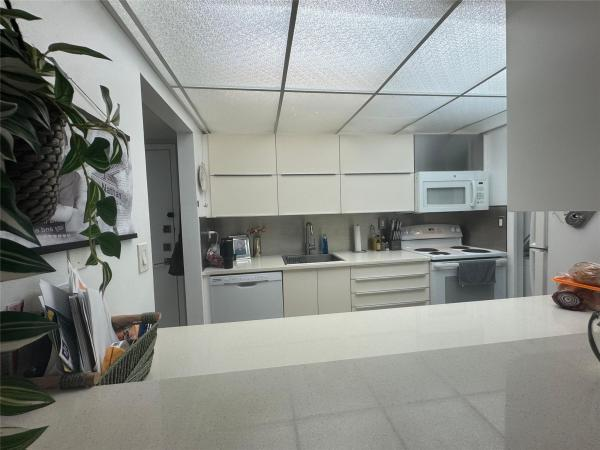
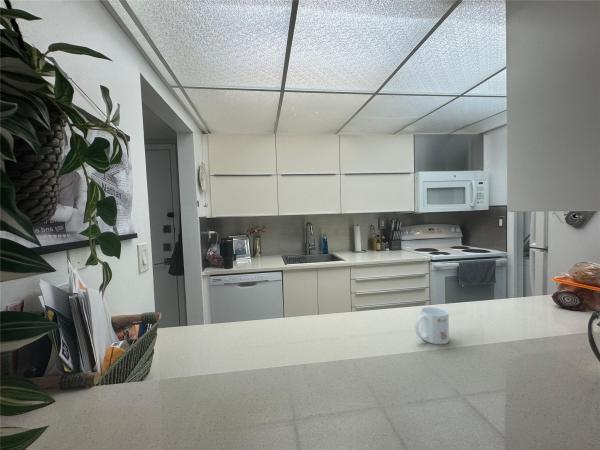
+ mug (430, 325)
